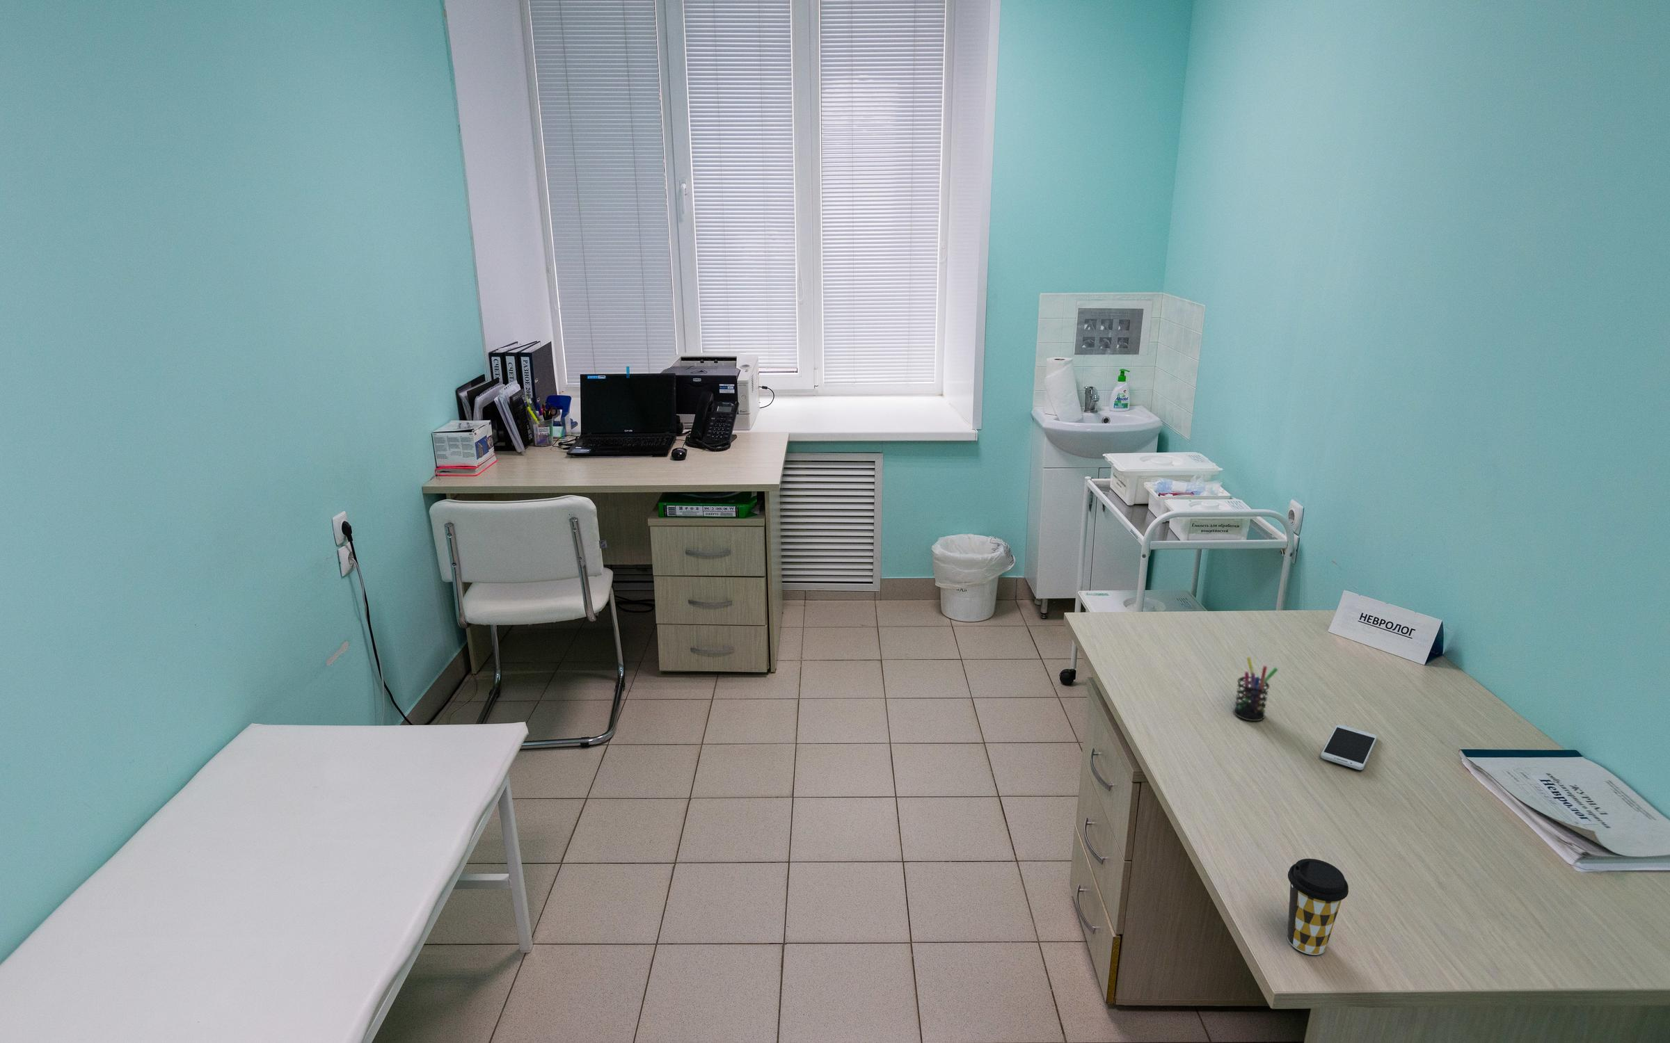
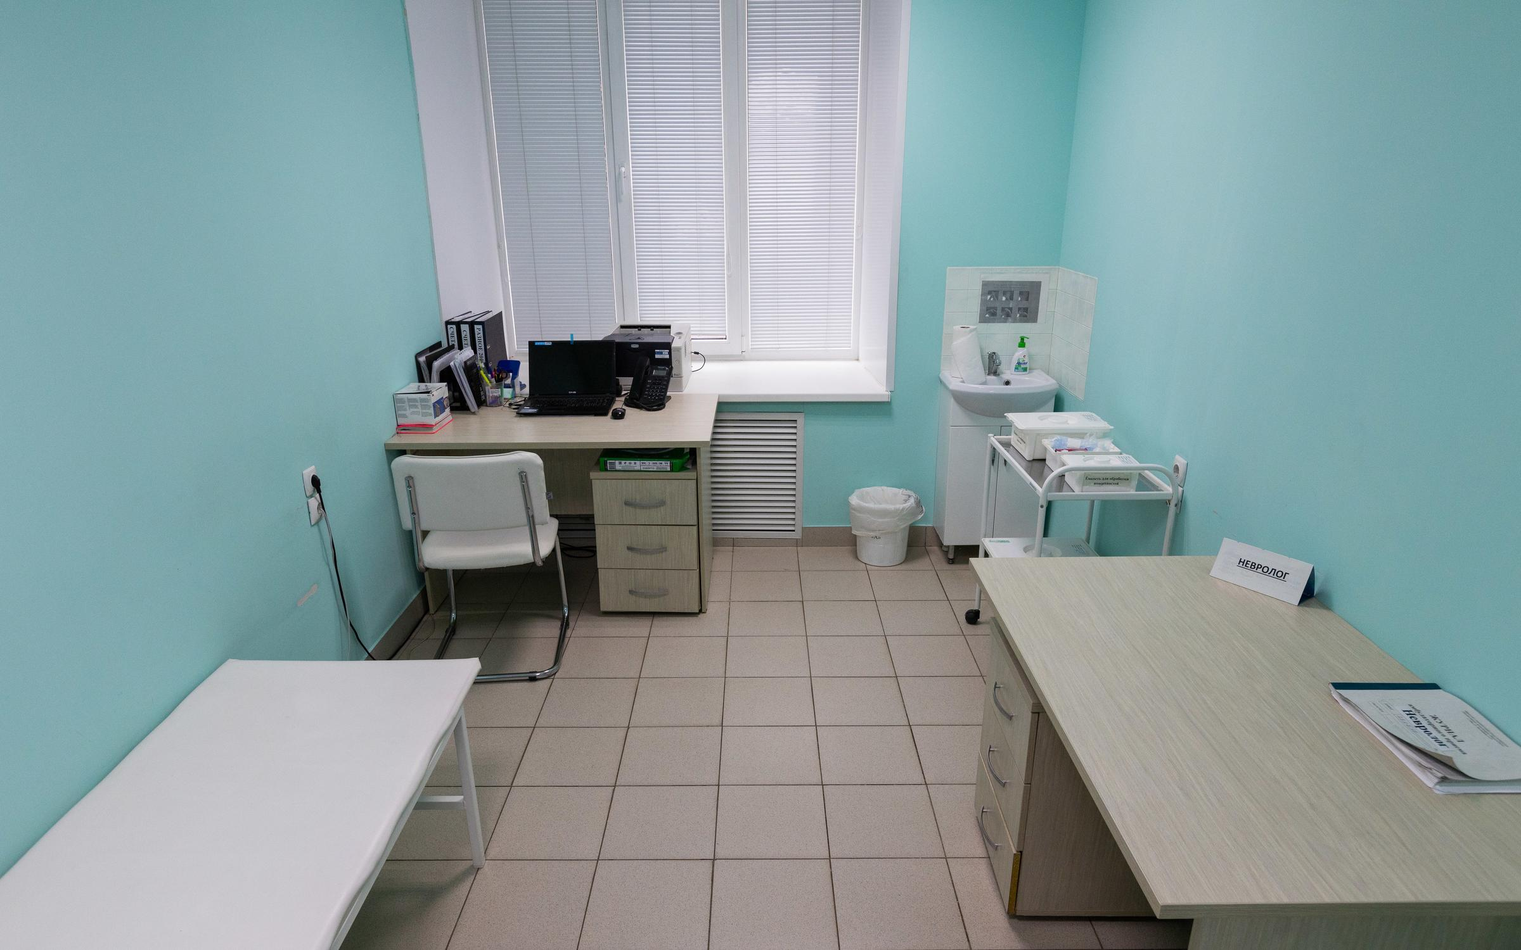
- pen holder (1256, 687)
- coffee cup (1313, 907)
- smartphone (1349, 746)
